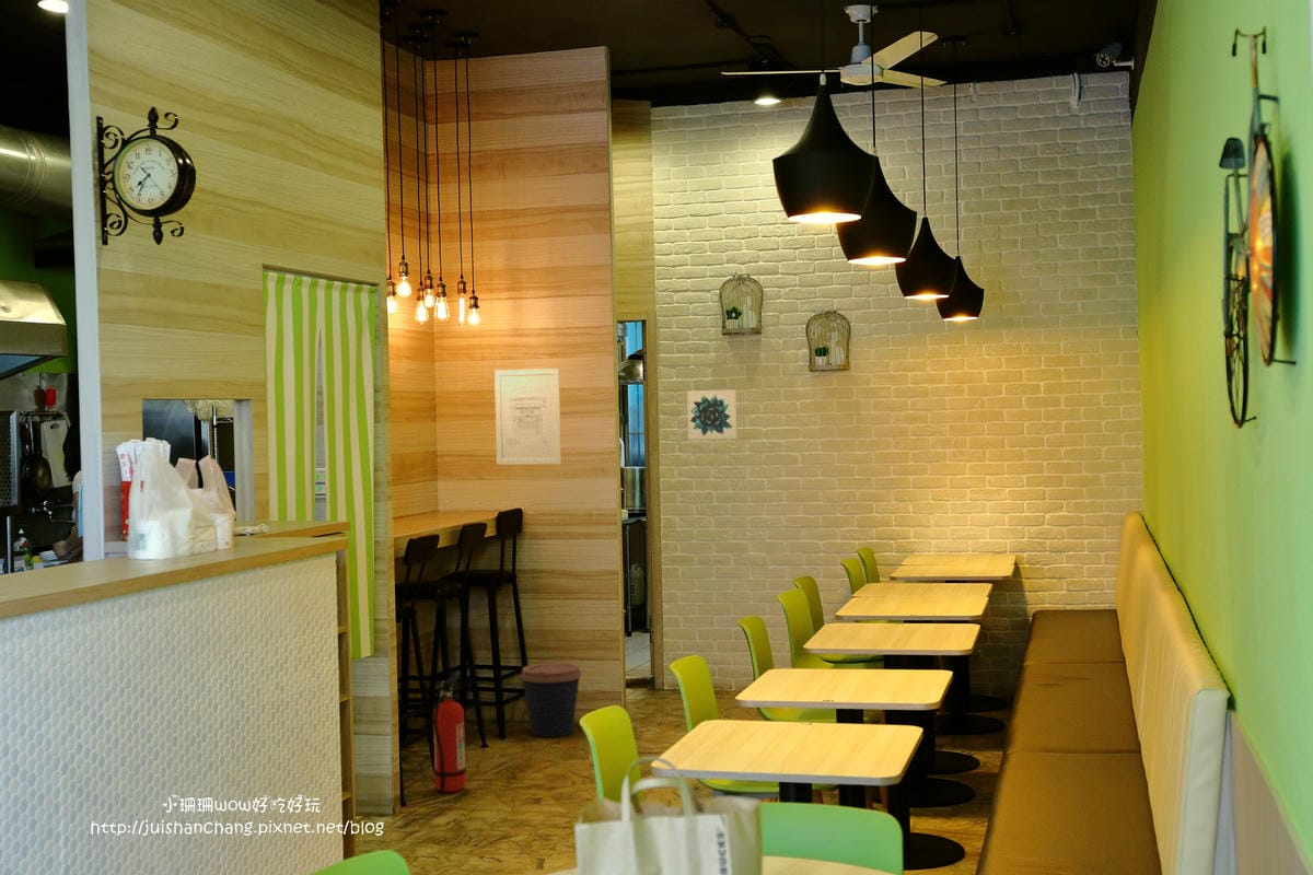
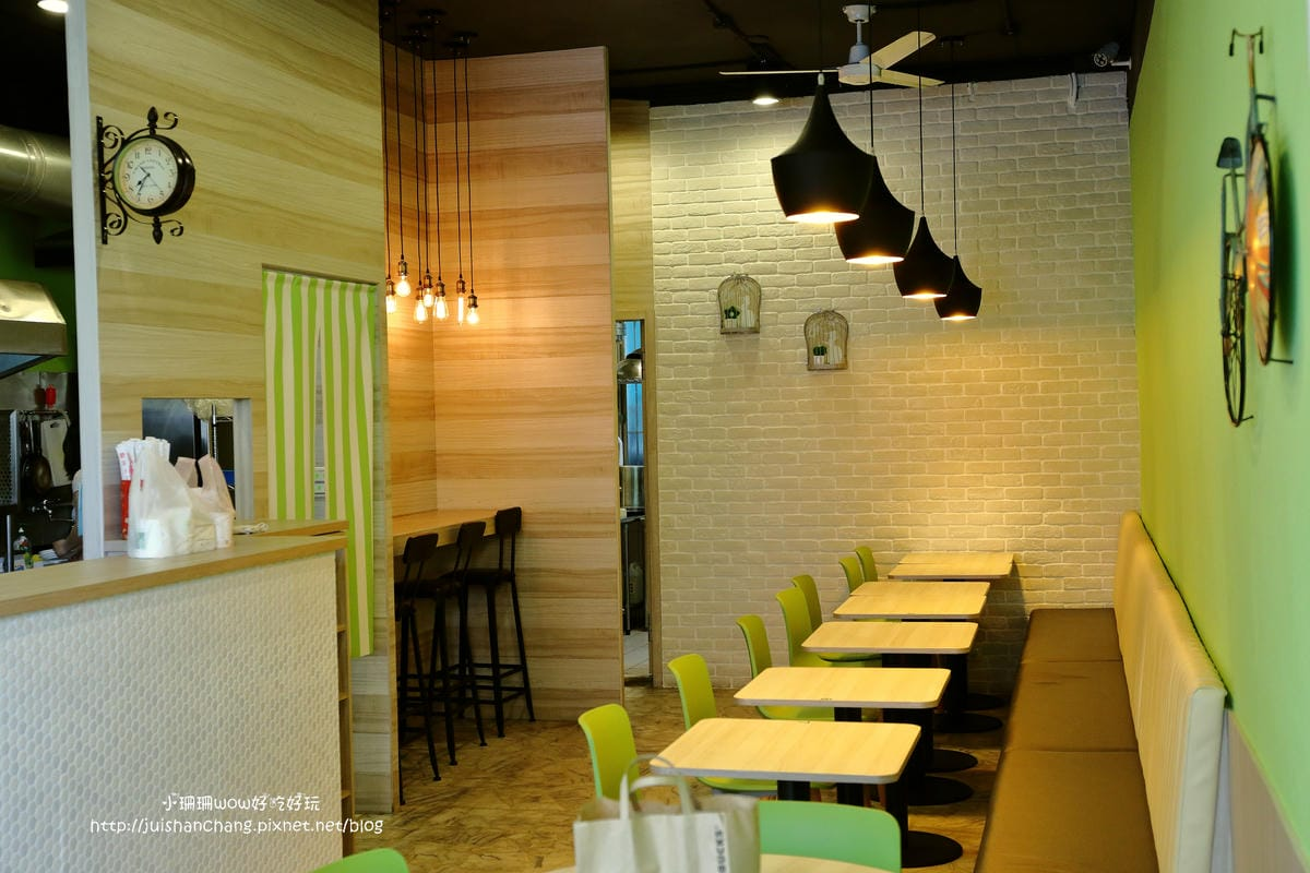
- wall art (711, 415)
- fire extinguisher (448, 735)
- coffee cup (551, 700)
- wall art (527, 417)
